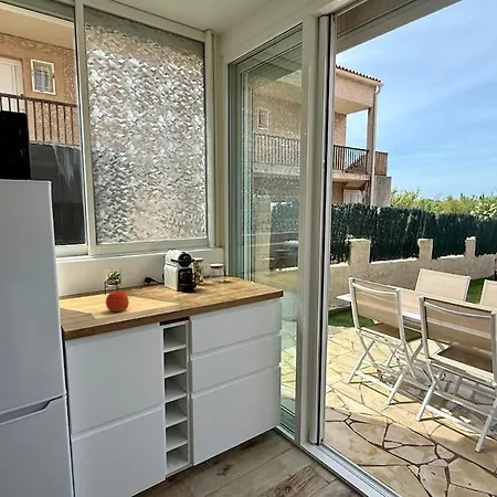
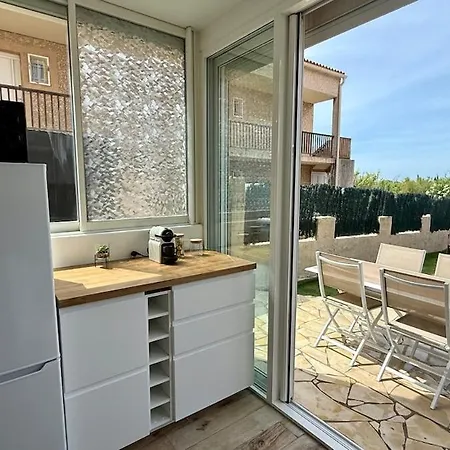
- apple (117, 299)
